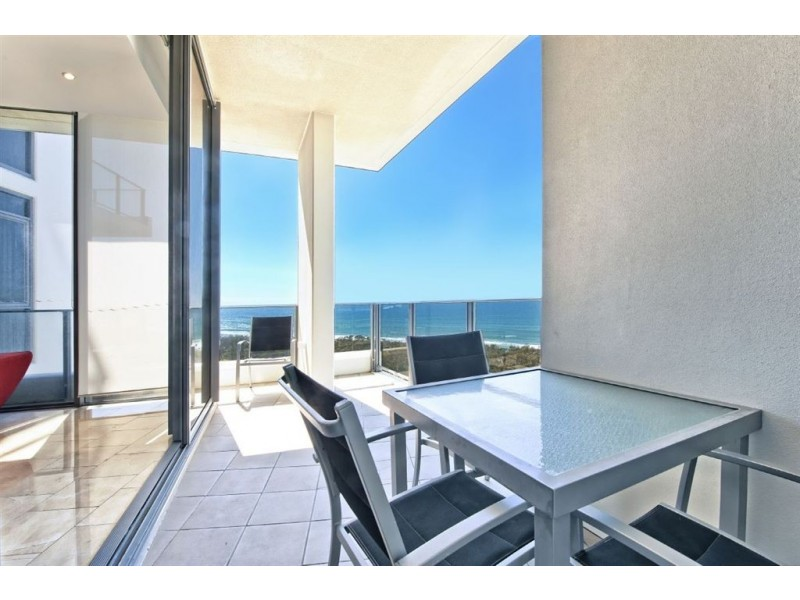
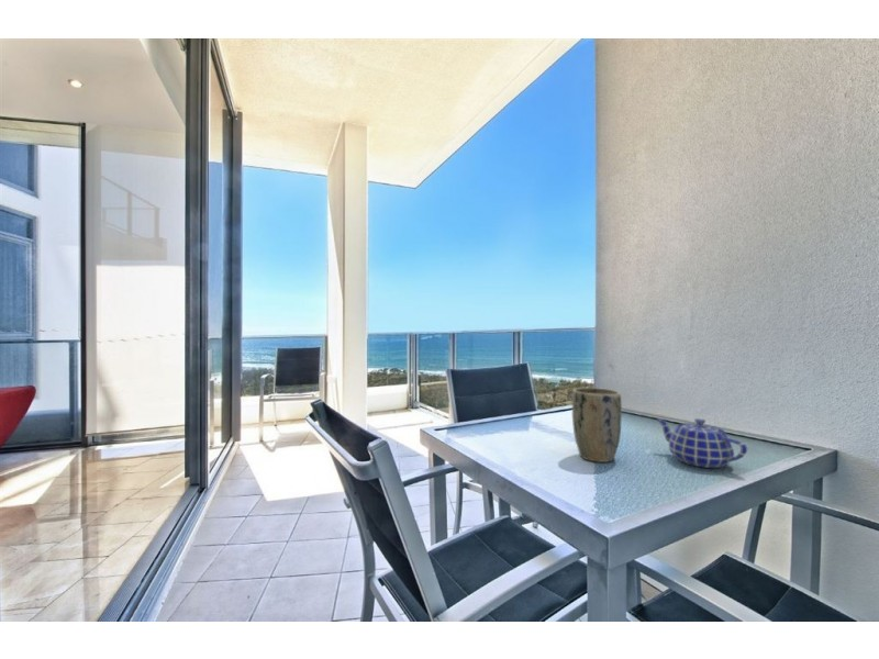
+ plant pot (596, 423)
+ teapot (697, 439)
